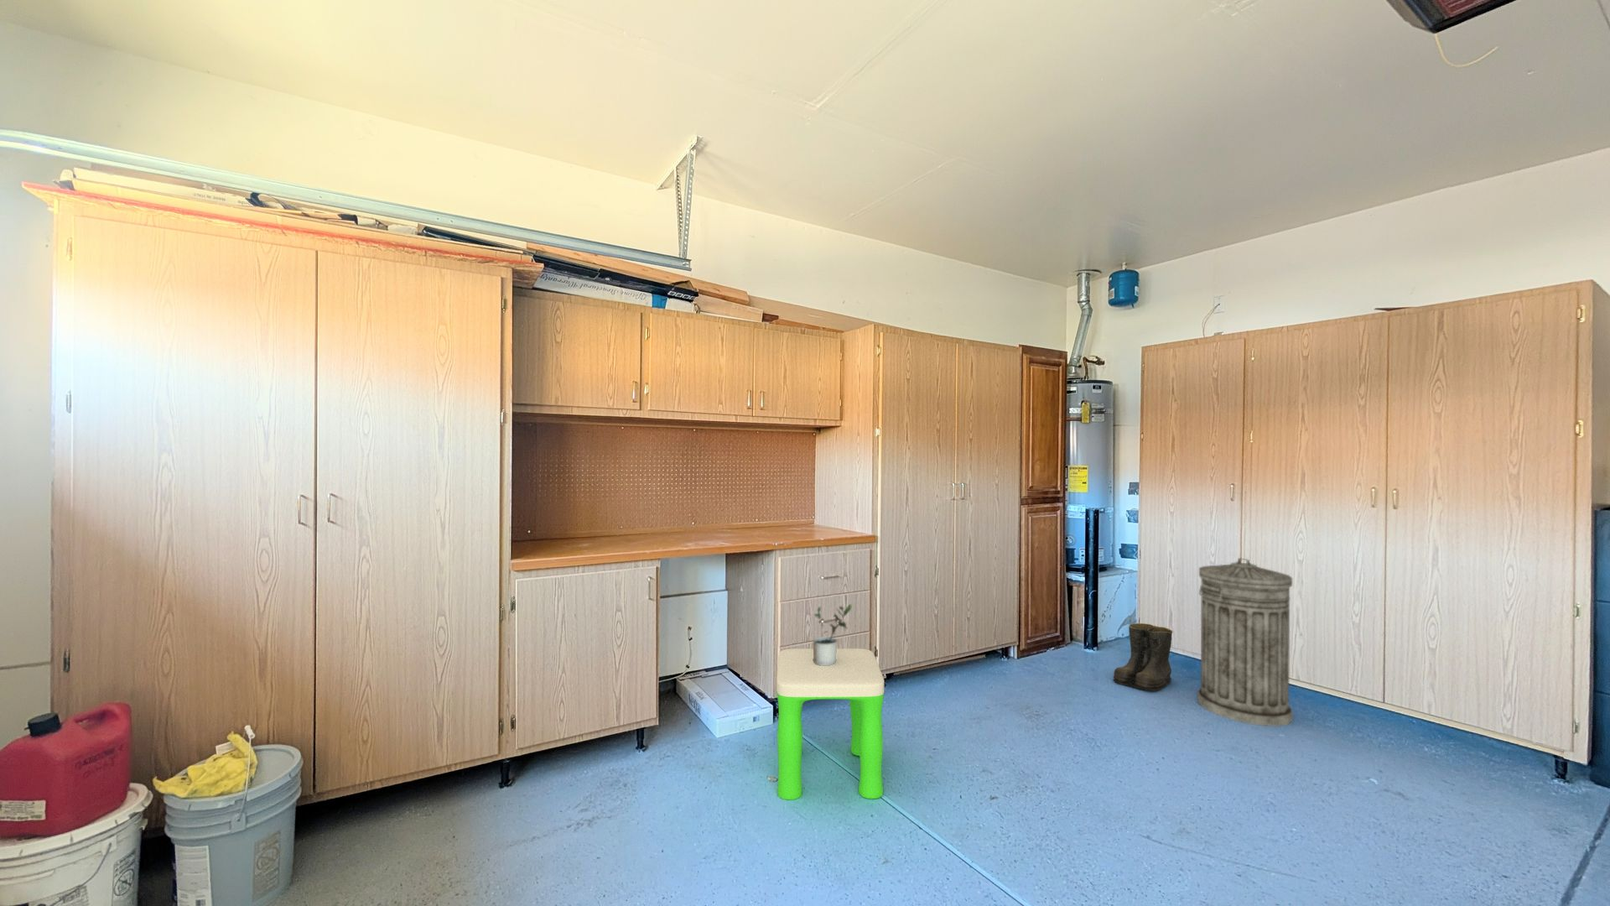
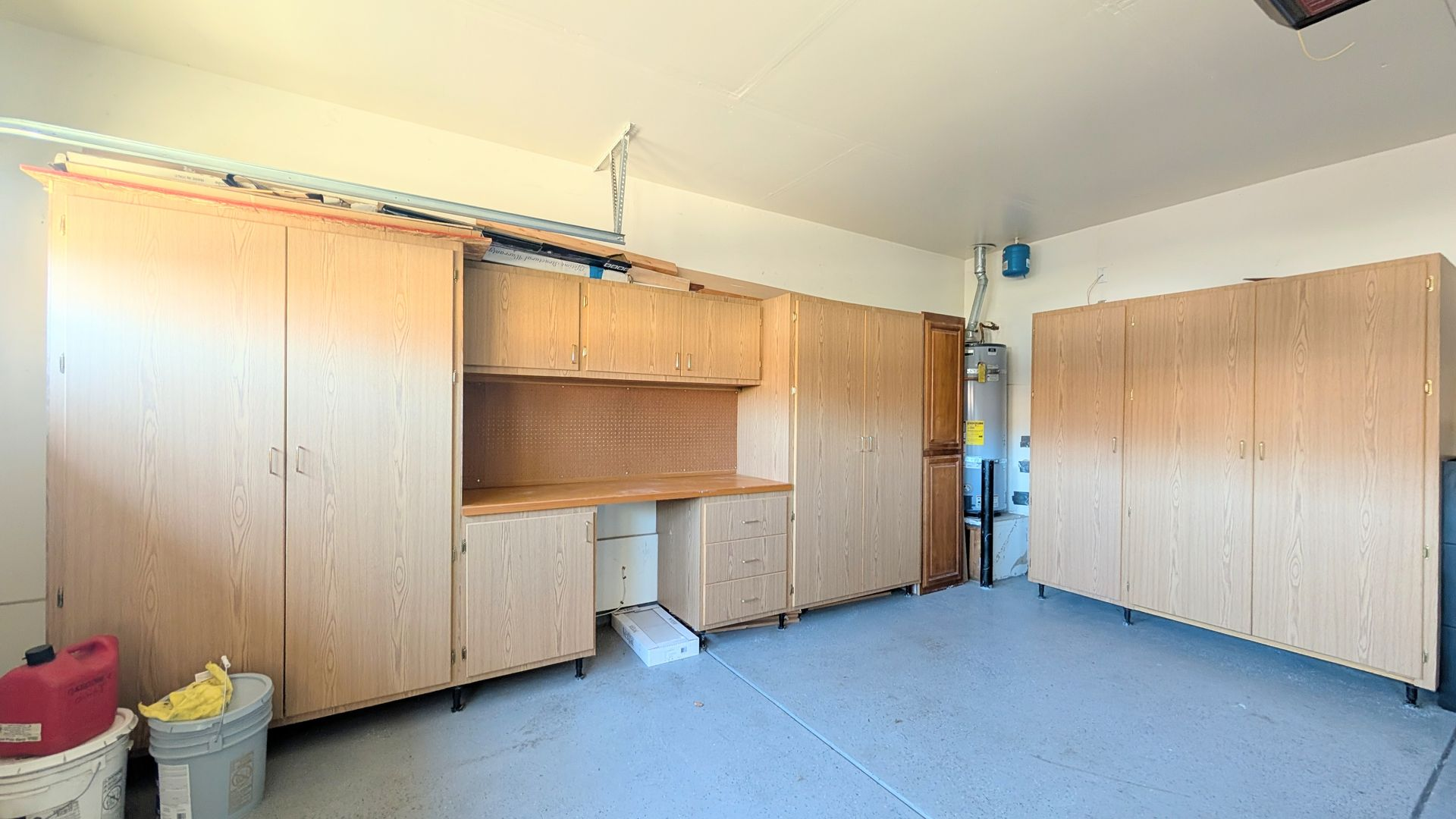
- boots (1143, 655)
- potted plant (832, 635)
- trash can (1243, 634)
- stool (827, 698)
